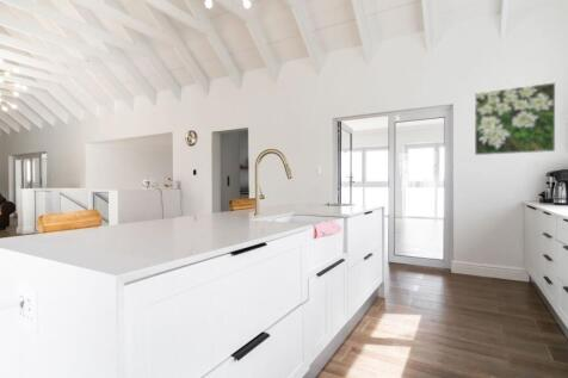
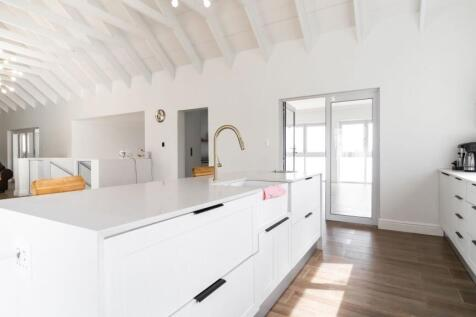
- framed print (512, 120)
